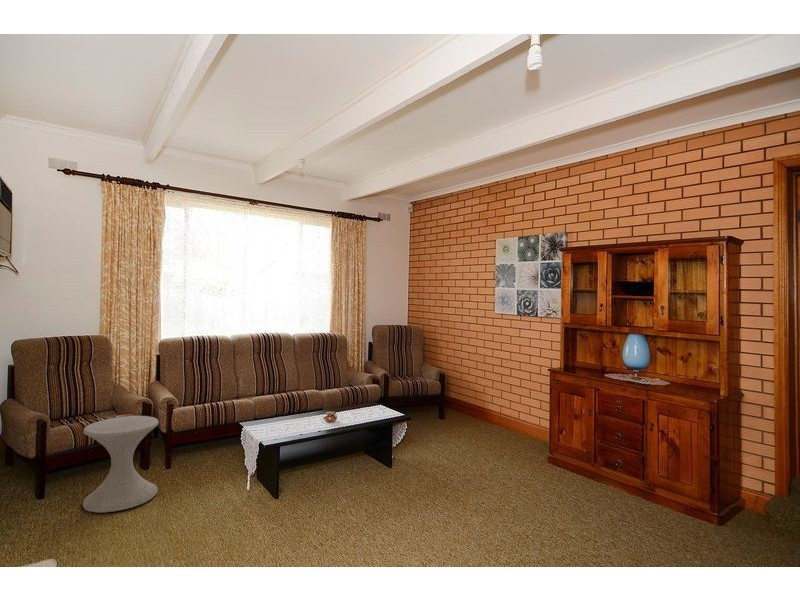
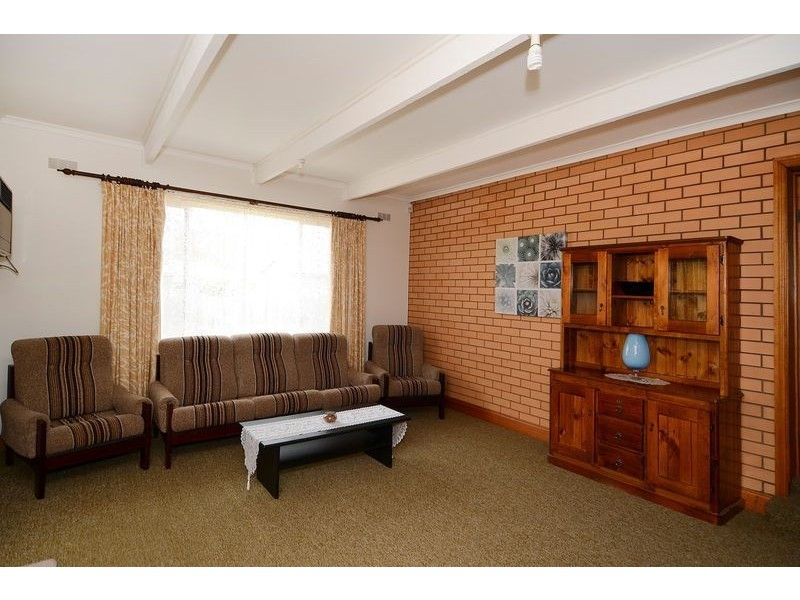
- side table (122, 460)
